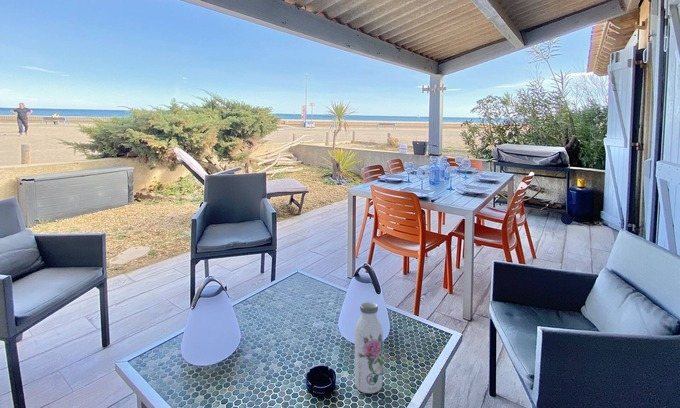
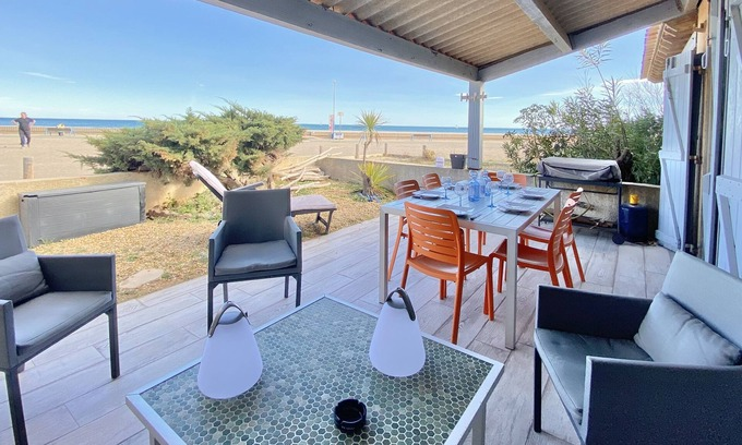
- water bottle (368, 345)
